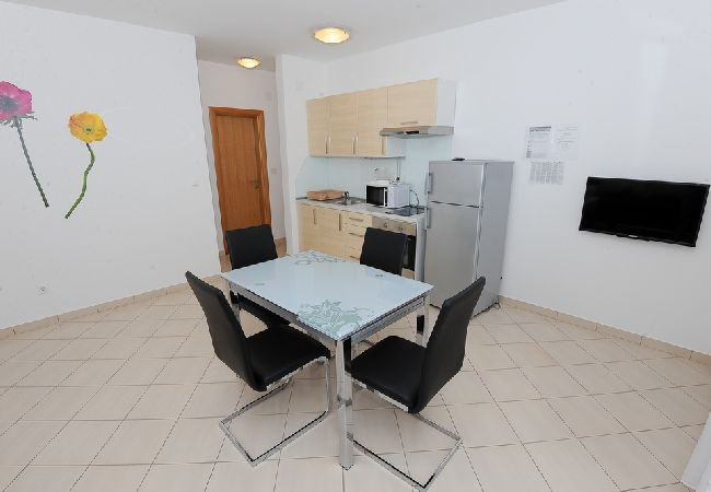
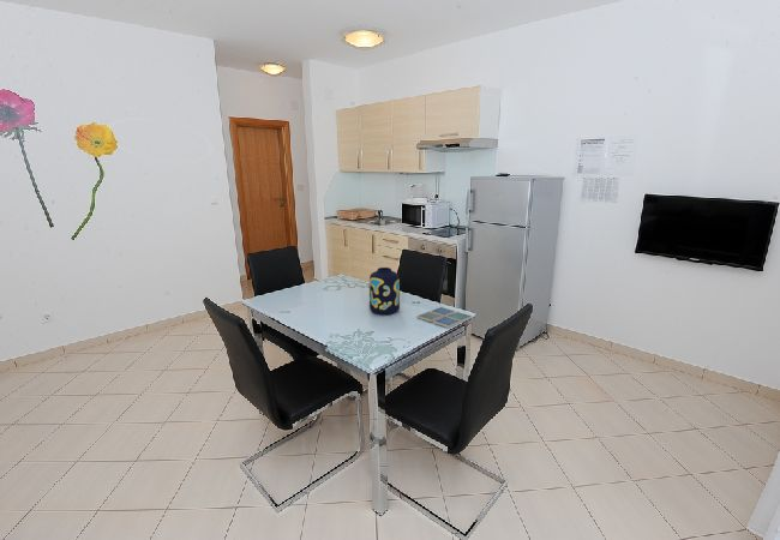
+ drink coaster (444, 316)
+ vase (384, 289)
